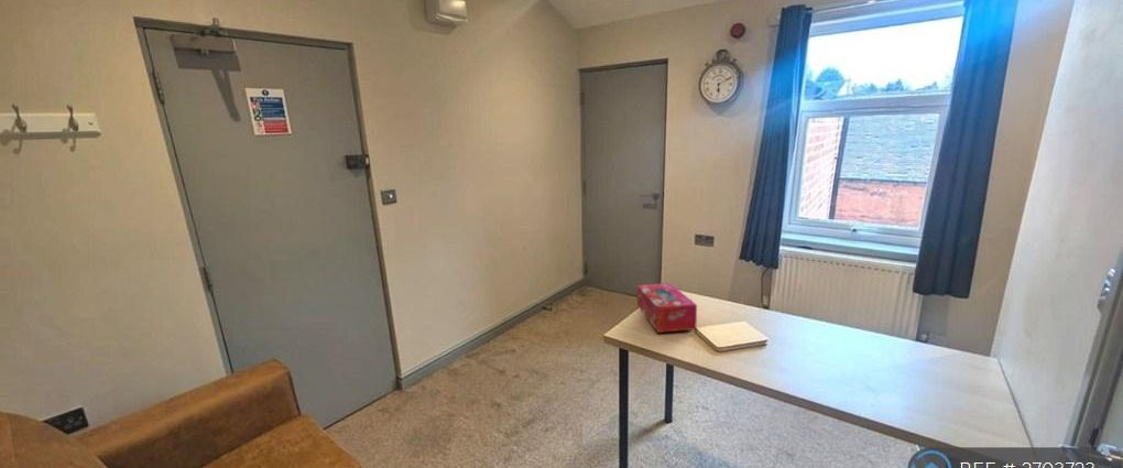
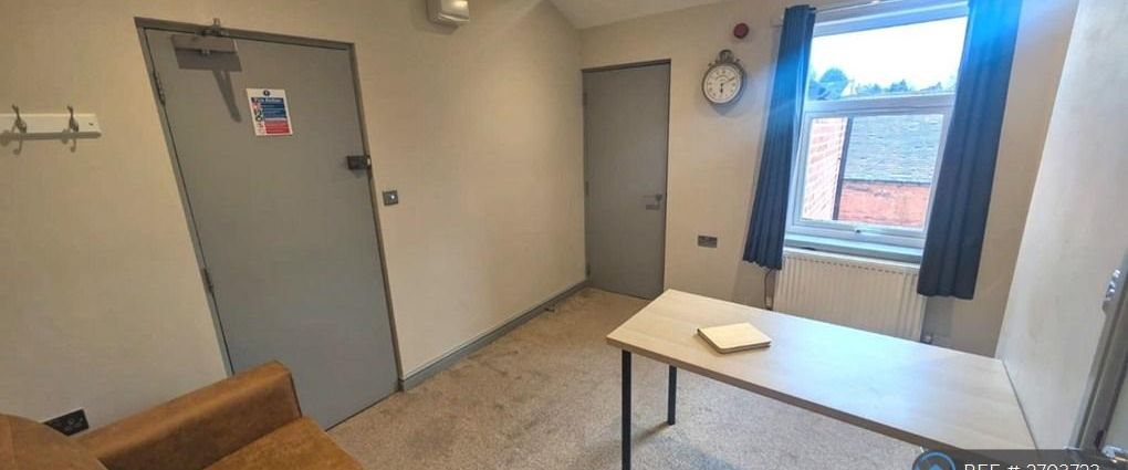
- tissue box (664, 305)
